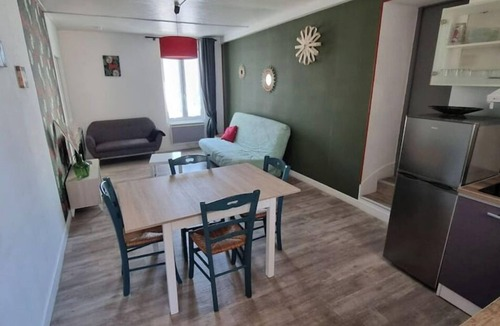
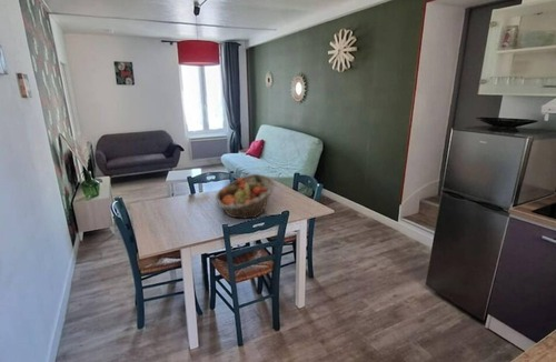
+ fruit basket (246, 194)
